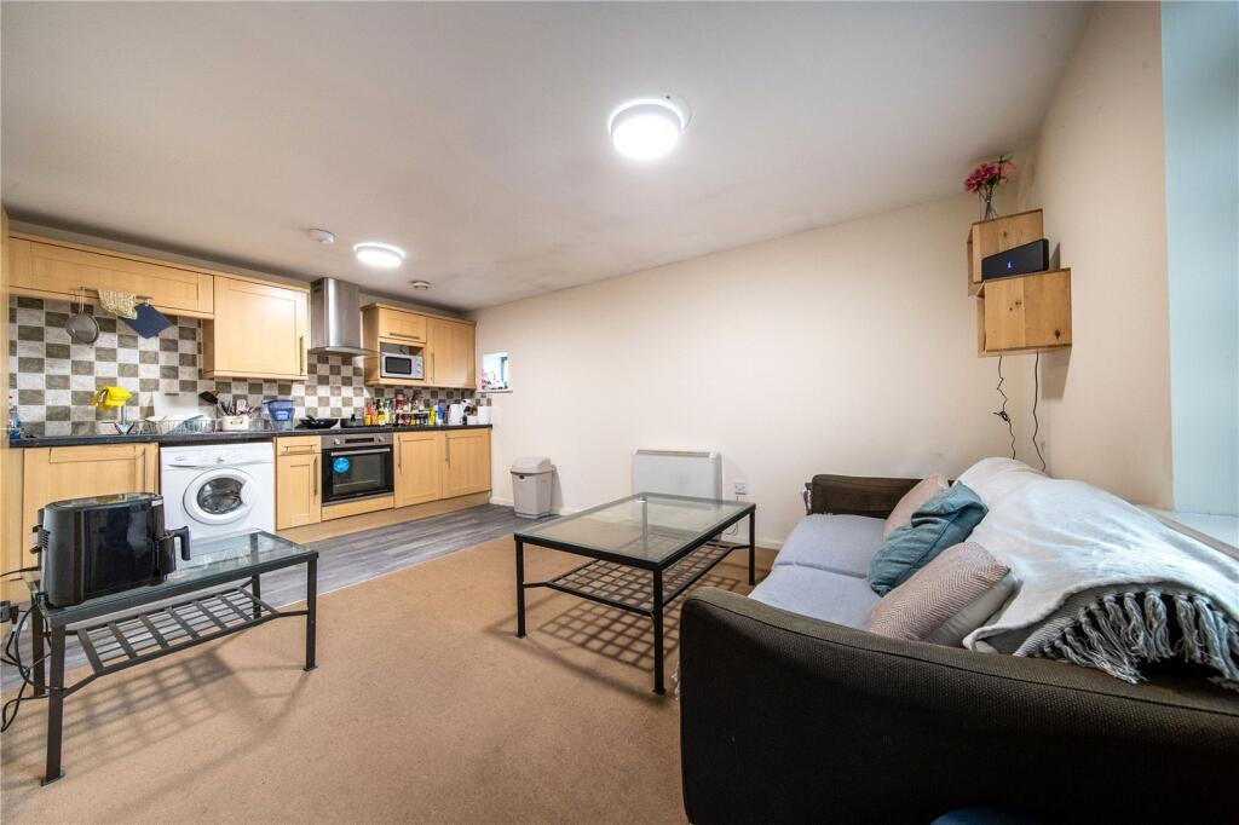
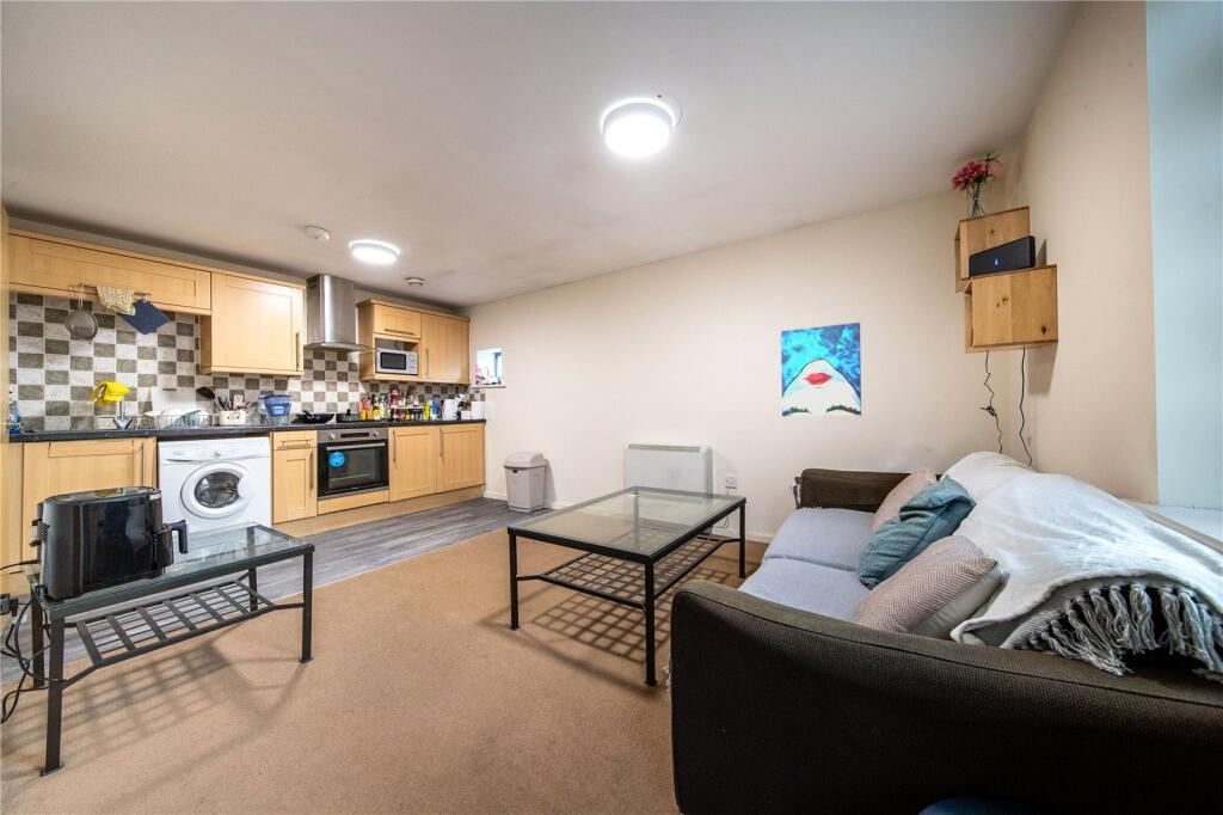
+ wall art (819, 372)
